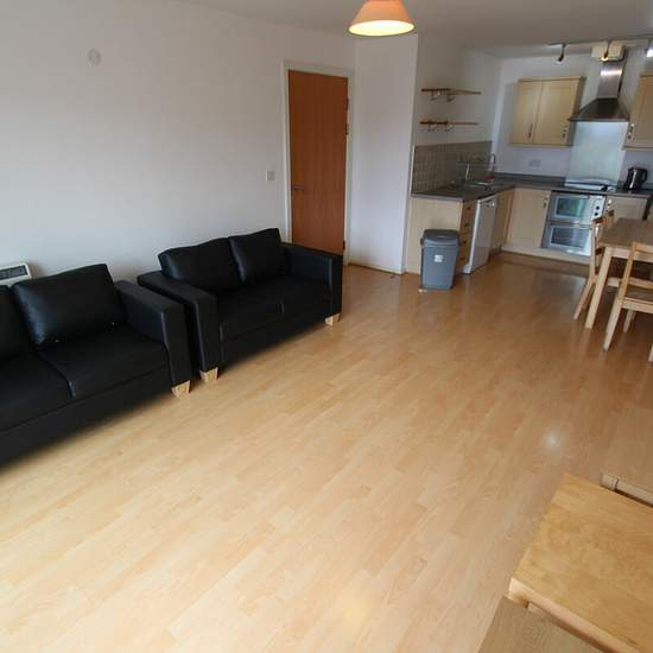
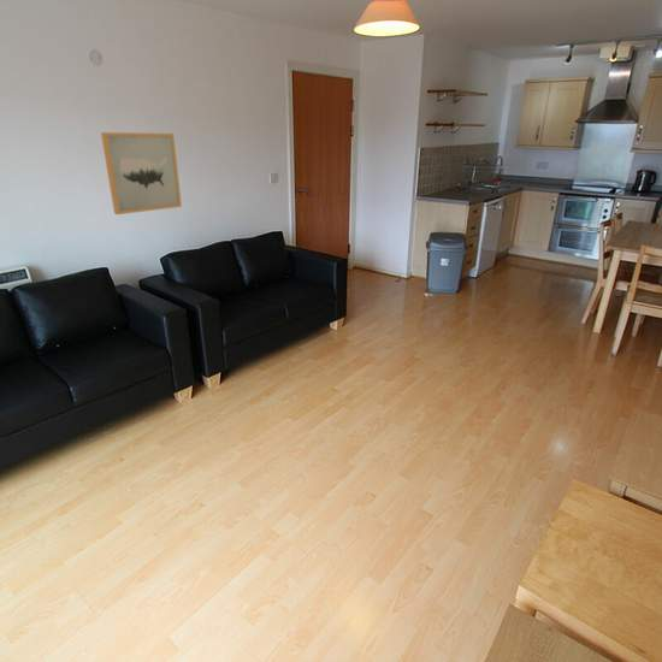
+ wall art (144, 172)
